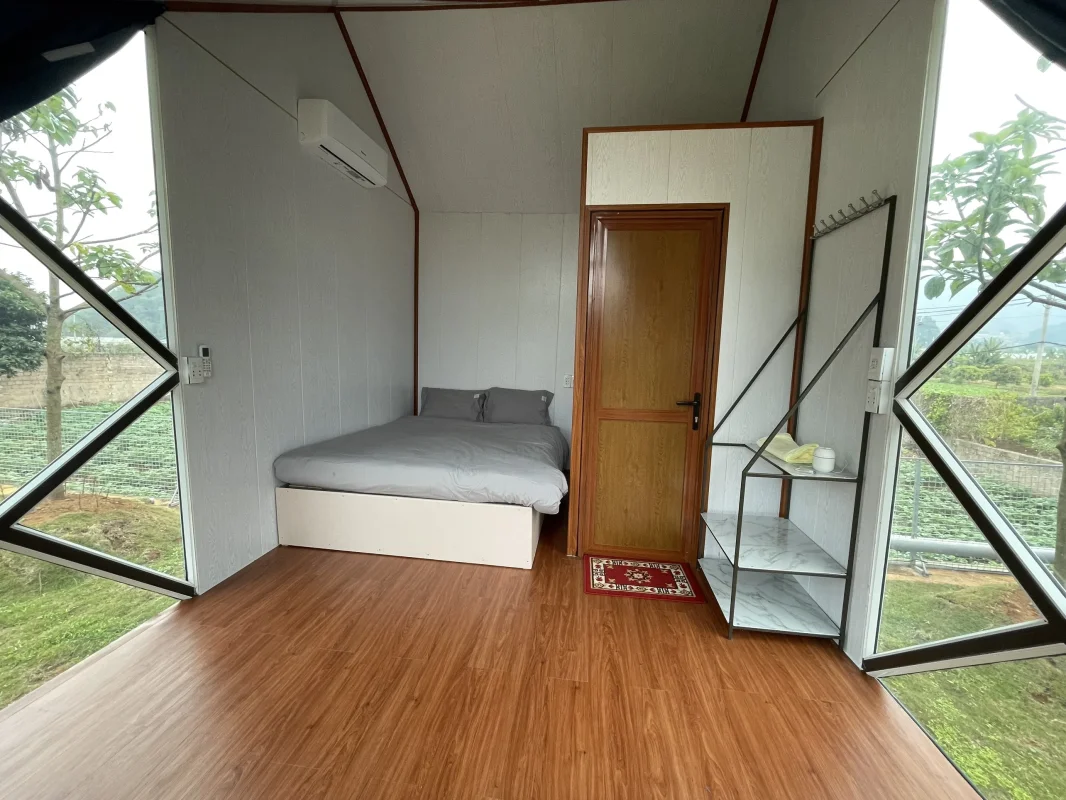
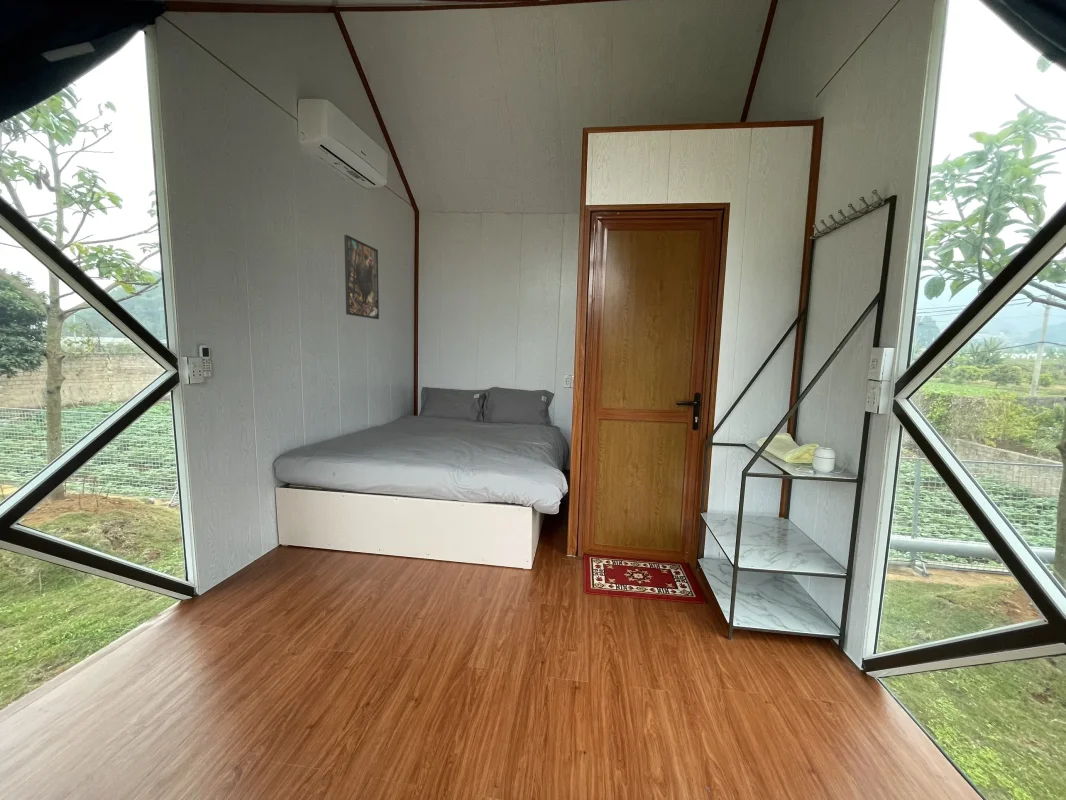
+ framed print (362, 280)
